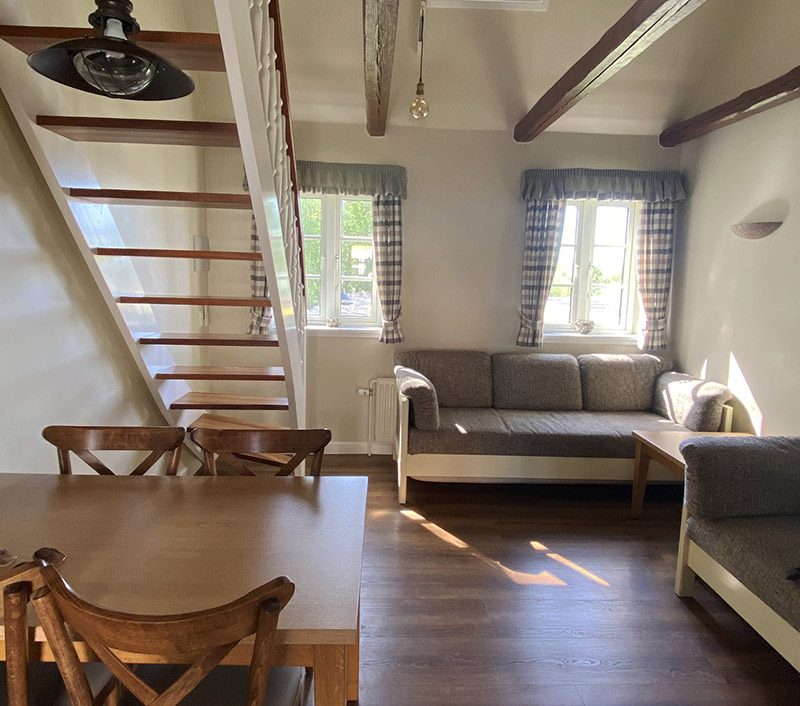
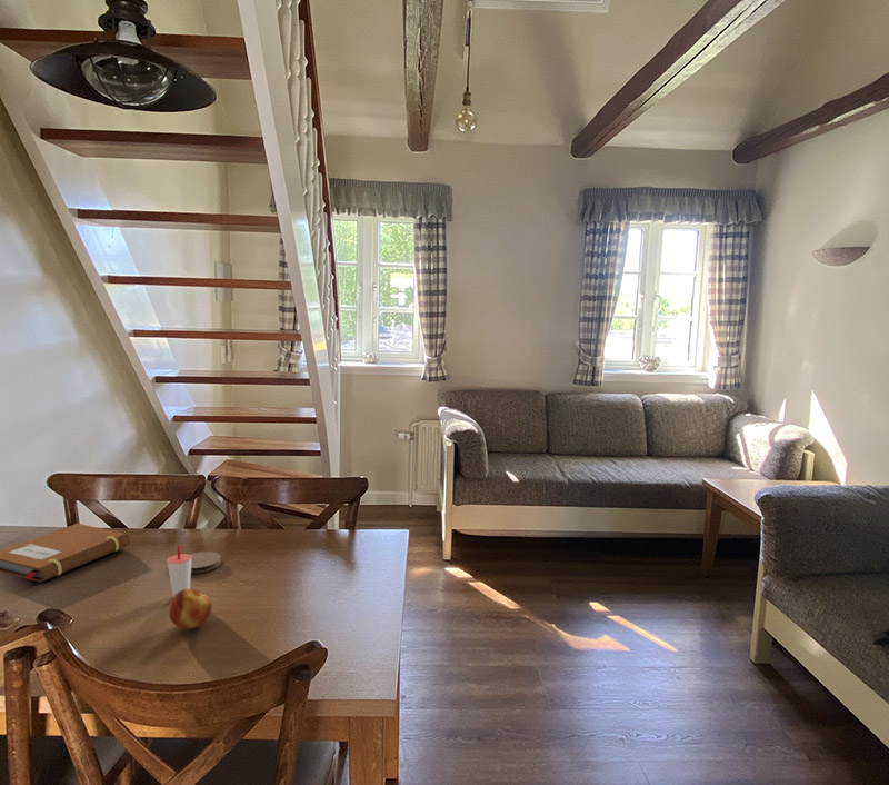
+ fruit (190, 608)
+ cup (180, 570)
+ coaster (200, 562)
+ notebook (59, 552)
